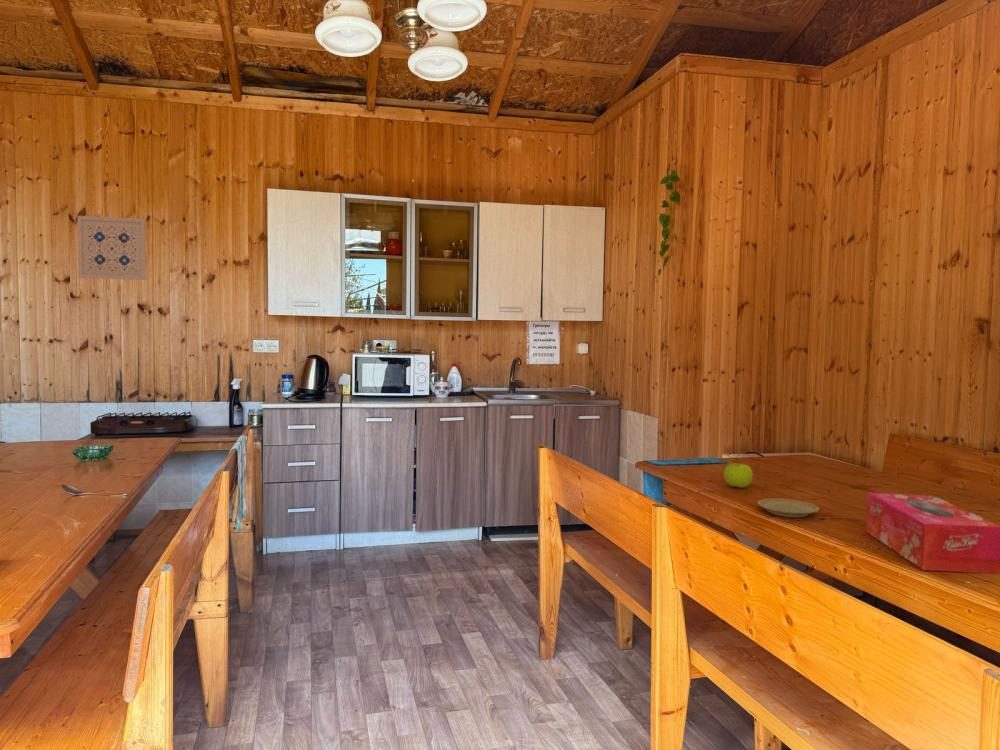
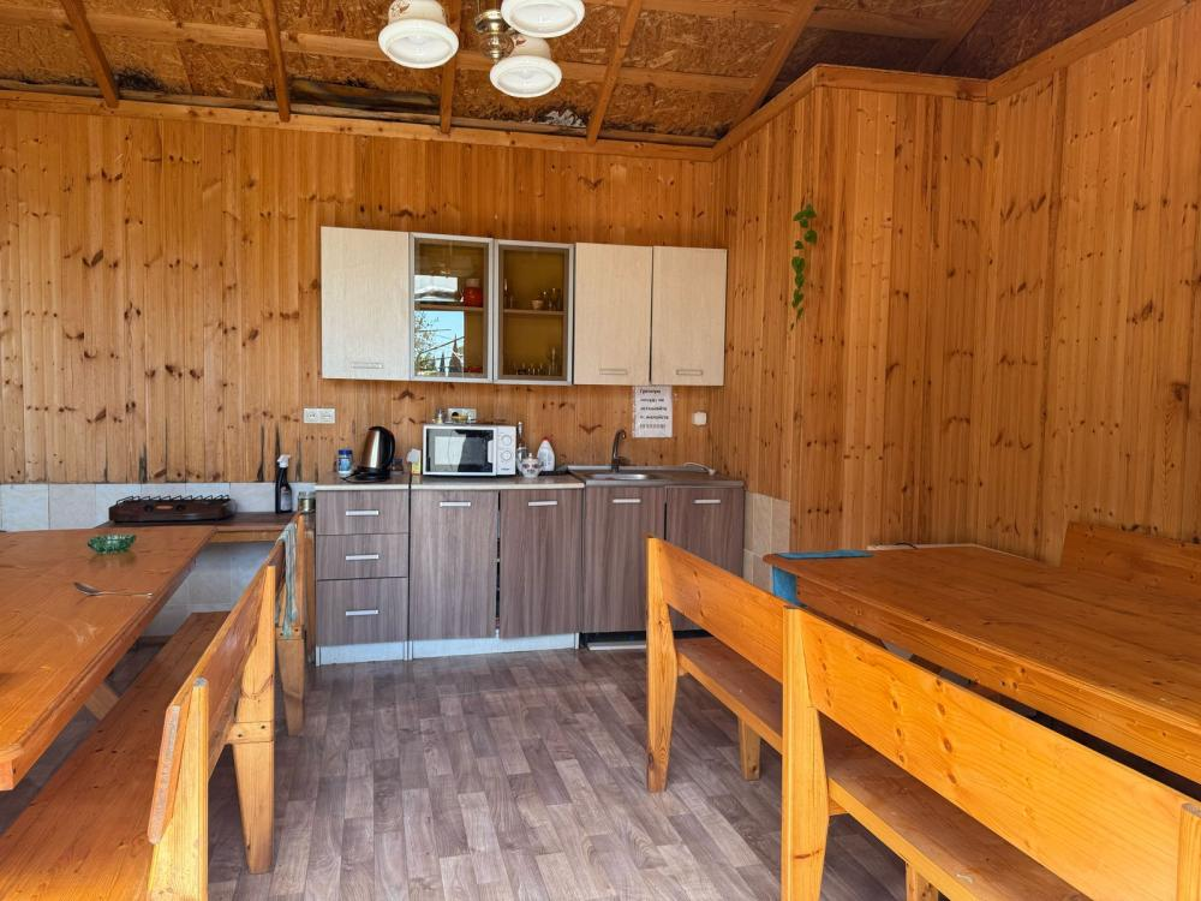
- fruit (733, 471)
- plate (787, 508)
- wall art (112, 248)
- tissue box (927, 529)
